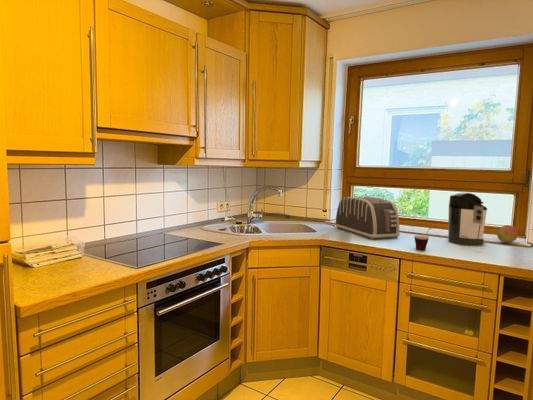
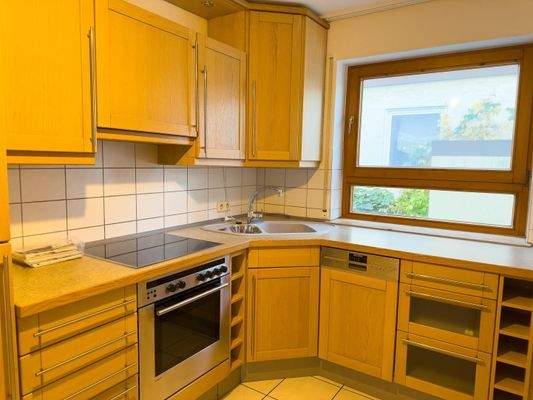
- toaster (367, 215)
- cup (425, 238)
- coffee maker (473, 219)
- fruit (507, 234)
